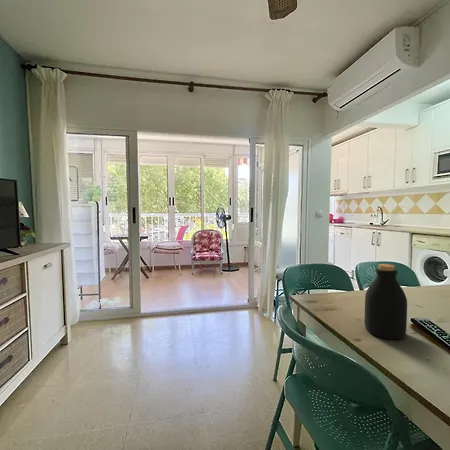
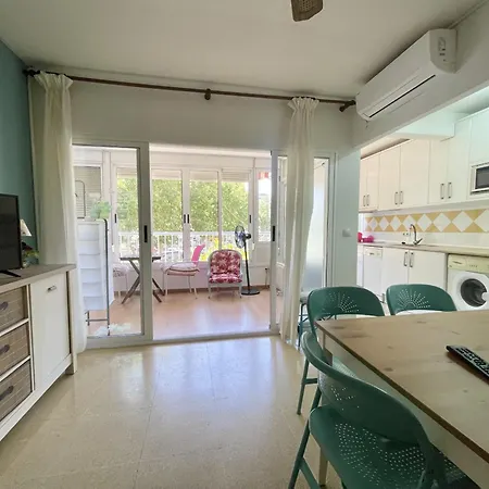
- bottle (385, 298)
